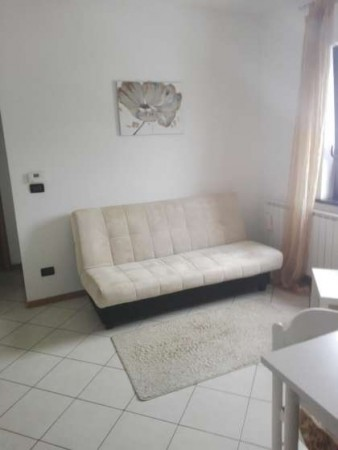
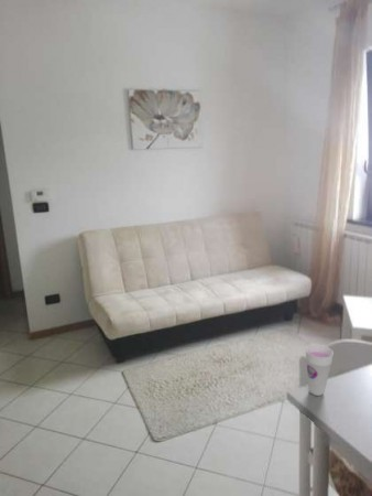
+ cup (317, 371)
